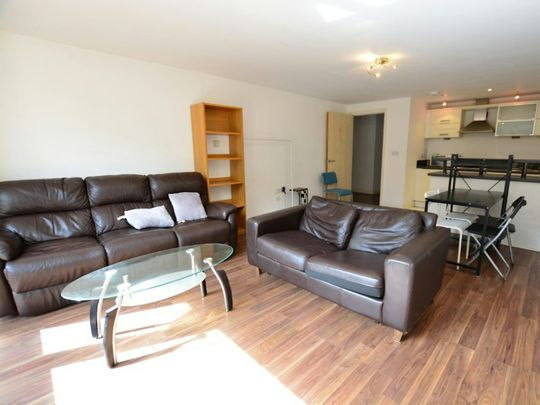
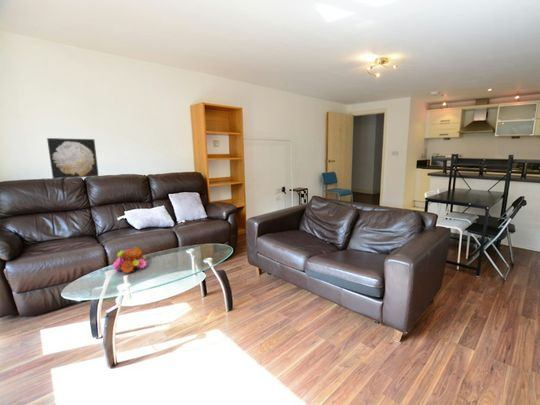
+ flower bouquet (131, 258)
+ wall art (74, 158)
